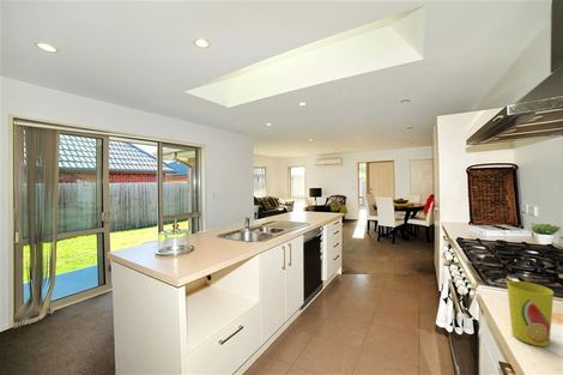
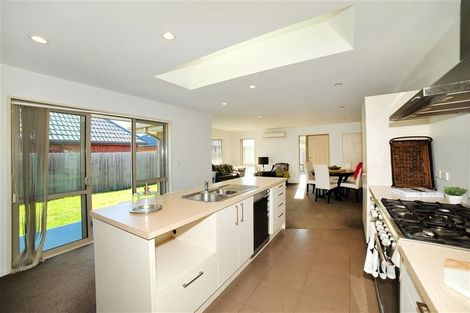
- cup (529, 312)
